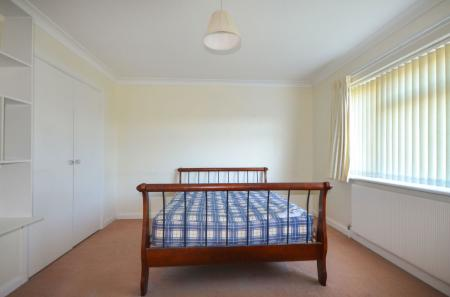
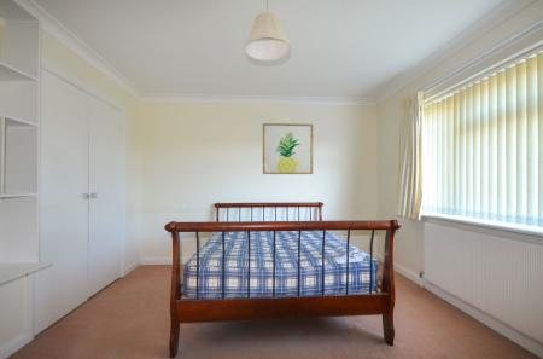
+ wall art (287, 149)
